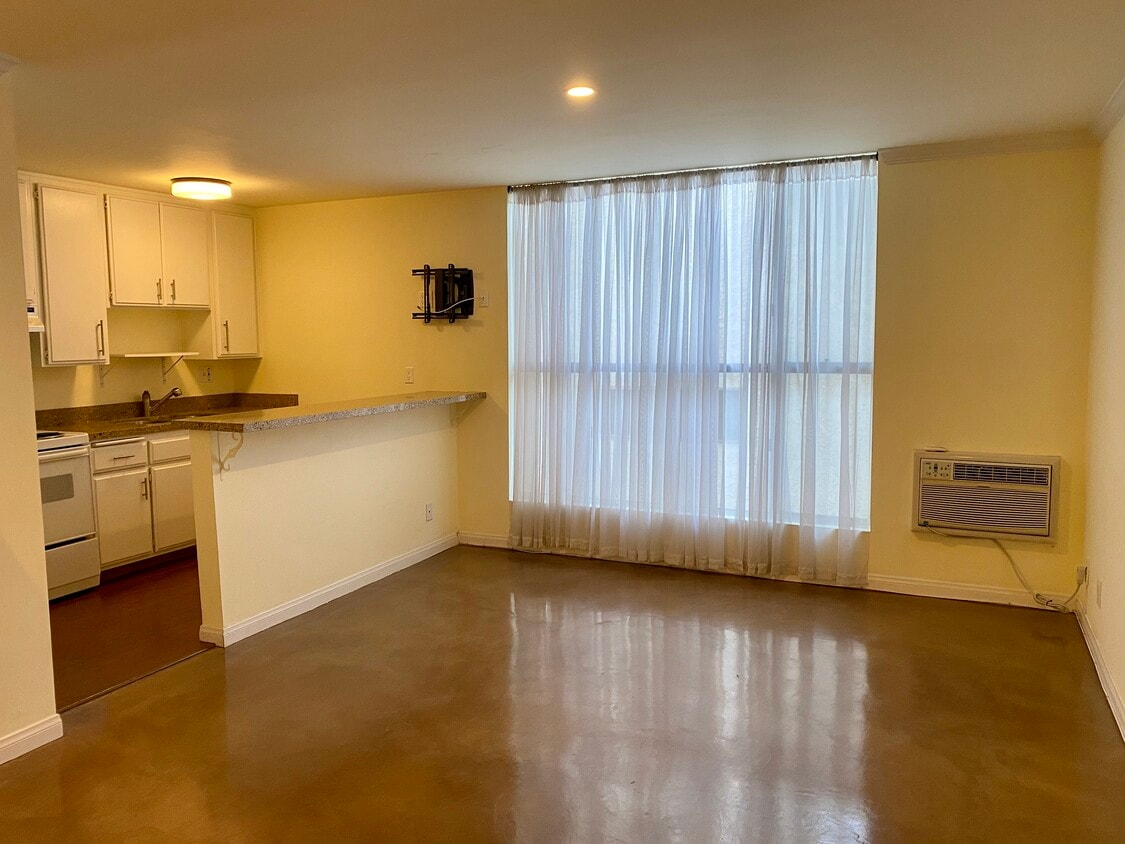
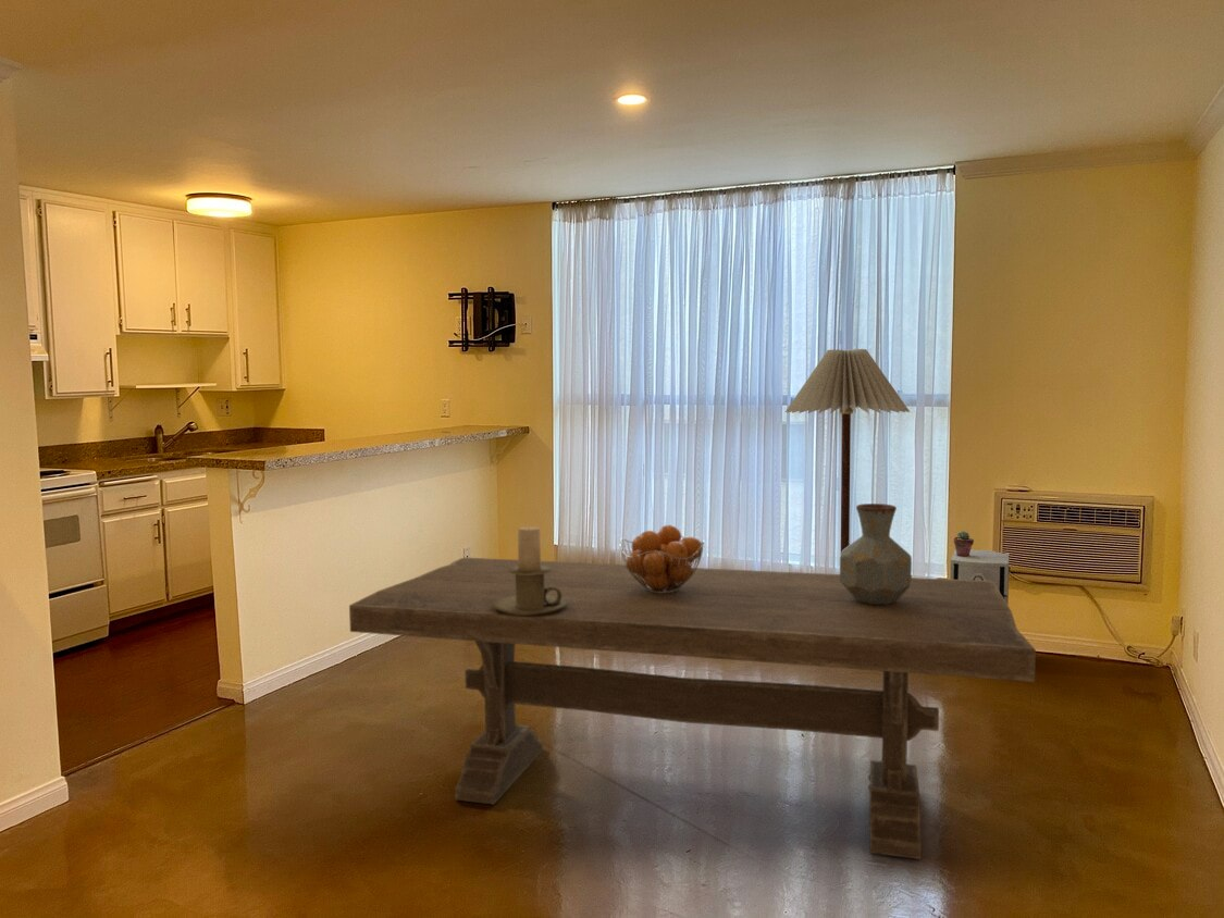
+ fruit basket (662, 558)
+ vase (875, 553)
+ potted succulent (963, 543)
+ candle holder (529, 567)
+ floor lamp (845, 500)
+ dining table (682, 694)
+ air purifier (1000, 593)
